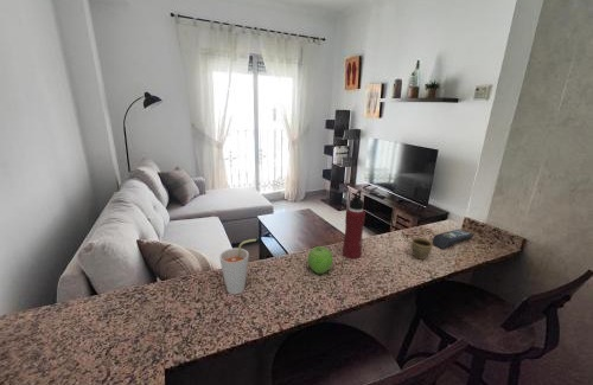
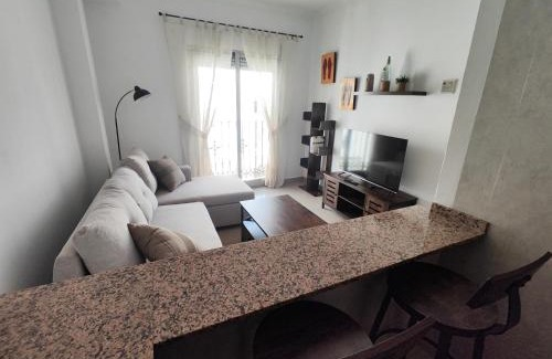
- water bottle (353, 224)
- cup (422, 248)
- cup (238, 265)
- remote control (453, 237)
- fruit (320, 259)
